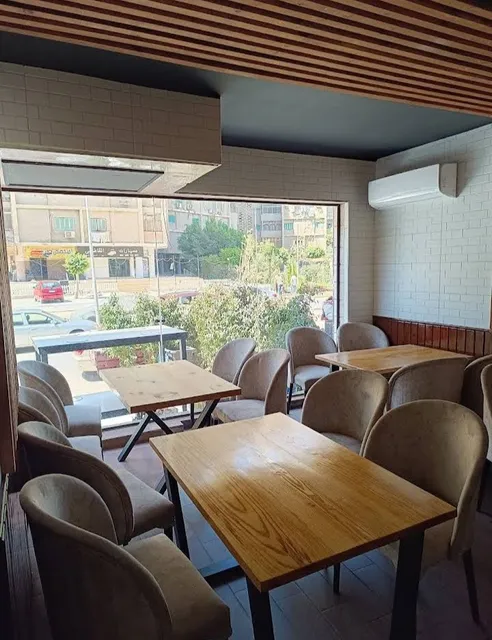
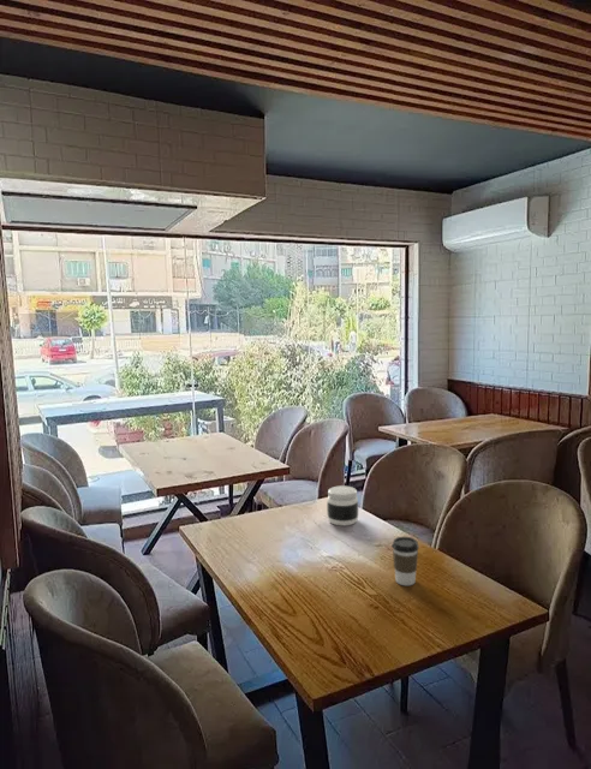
+ jar (342, 505)
+ coffee cup (405, 561)
